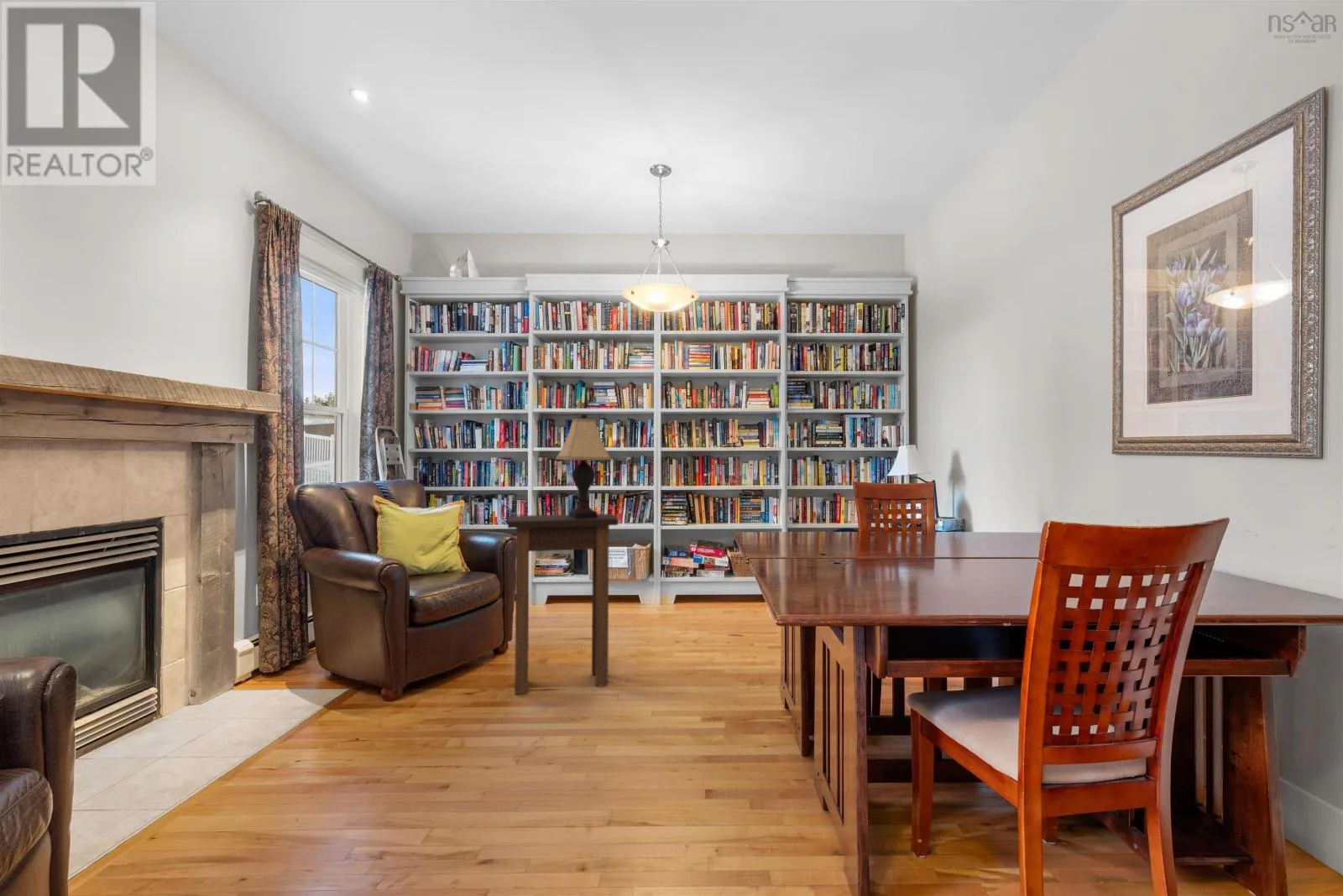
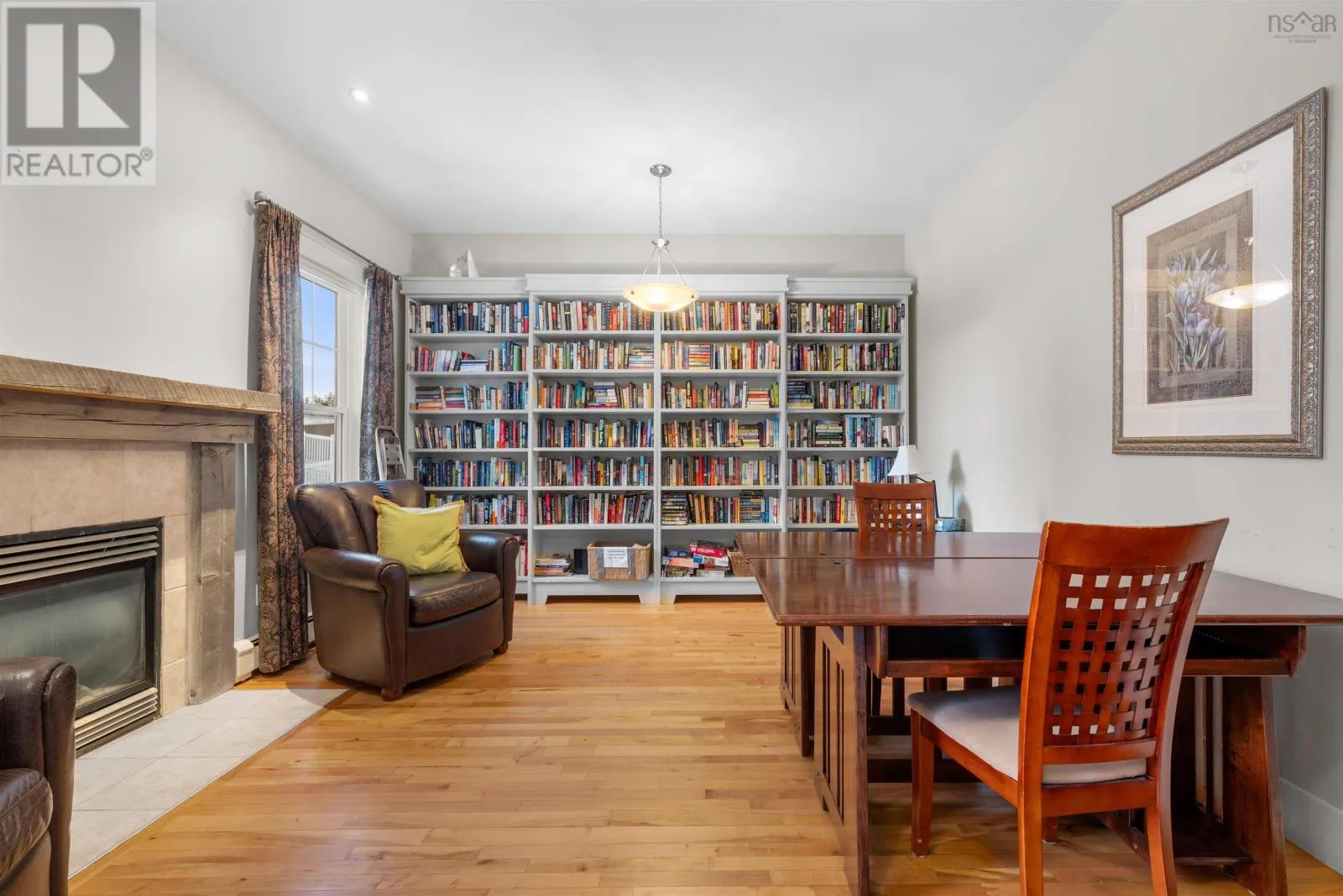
- side table (592, 600)
- lamp (583, 465)
